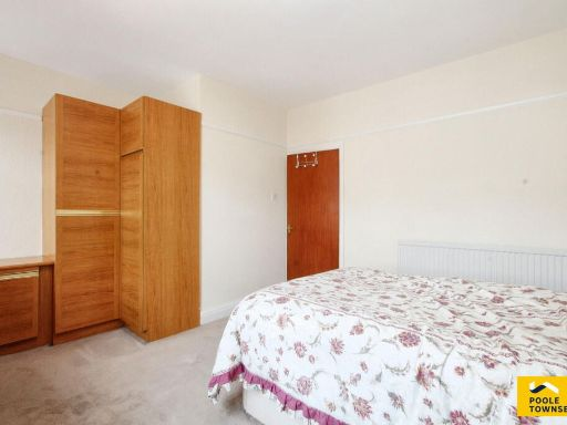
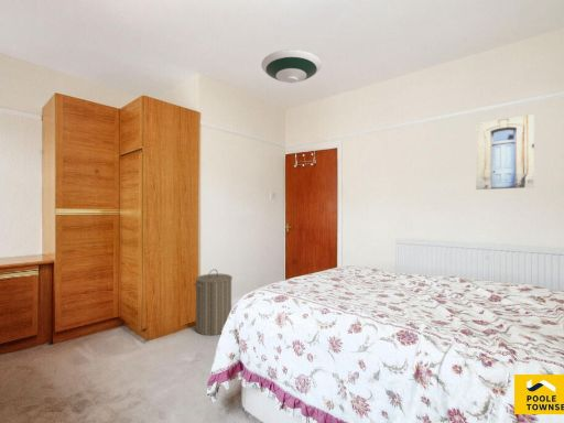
+ wall art (503, 153)
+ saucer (291, 73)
+ laundry hamper (214, 299)
